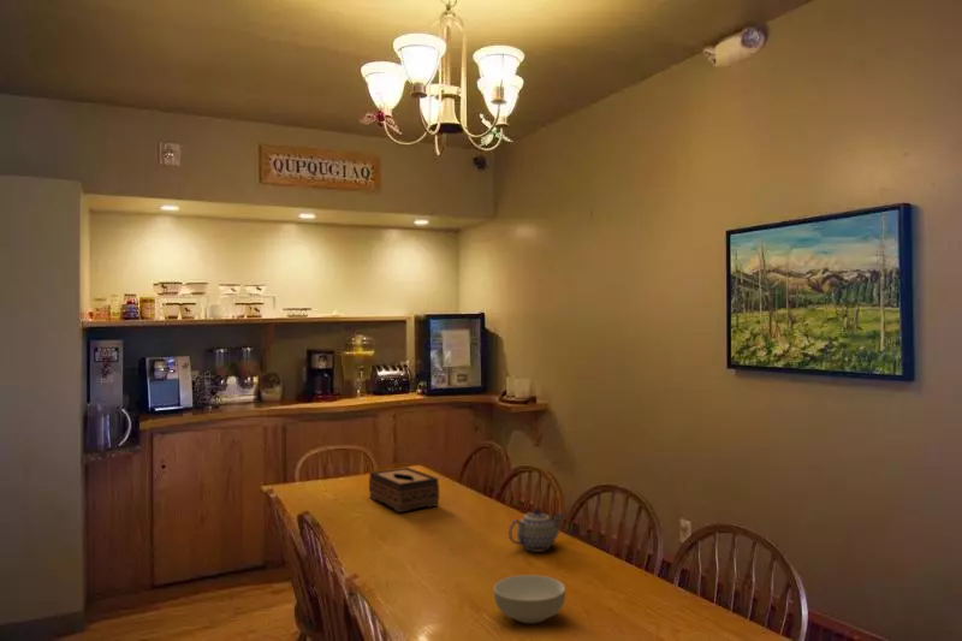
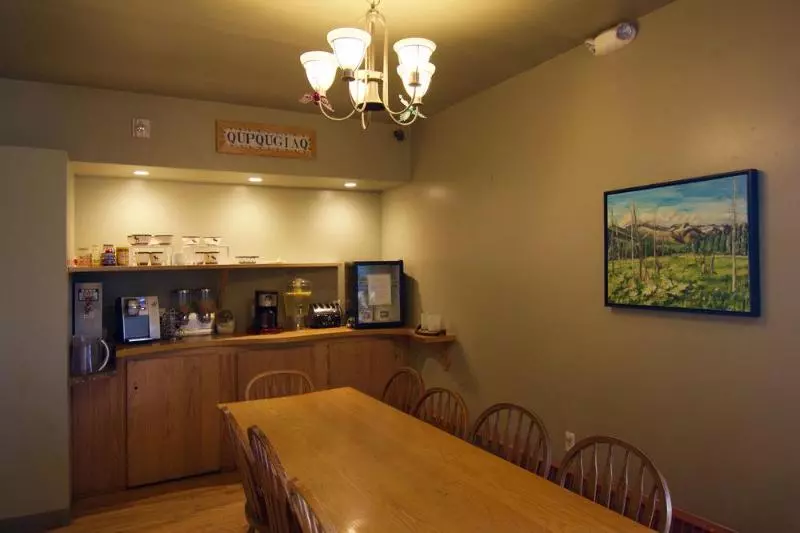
- tissue box (403, 488)
- cereal bowl (529, 601)
- teapot (536, 528)
